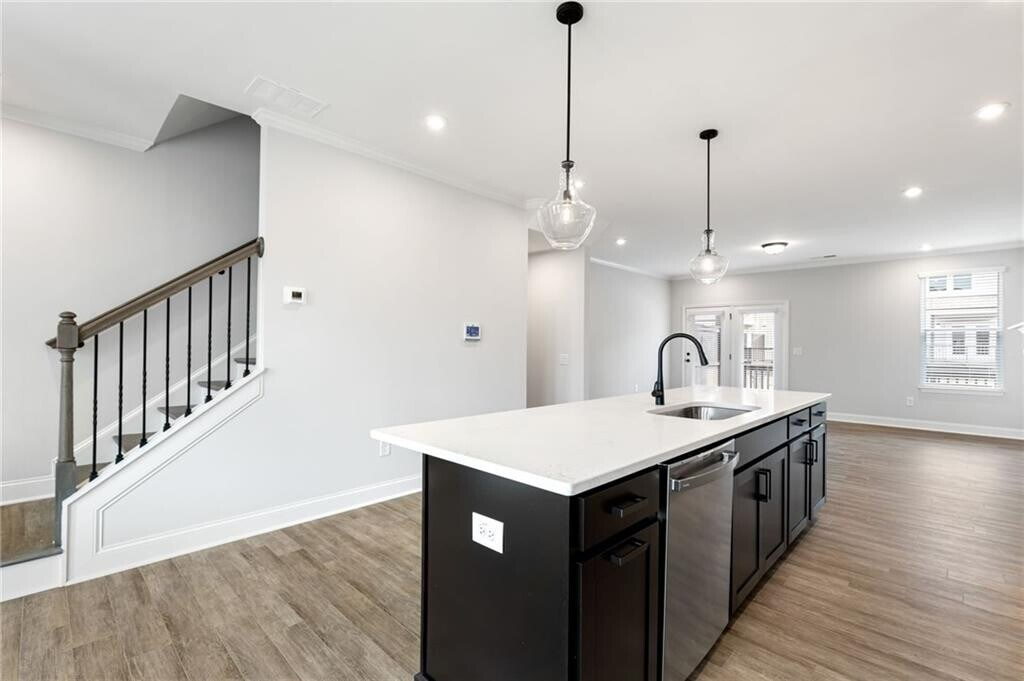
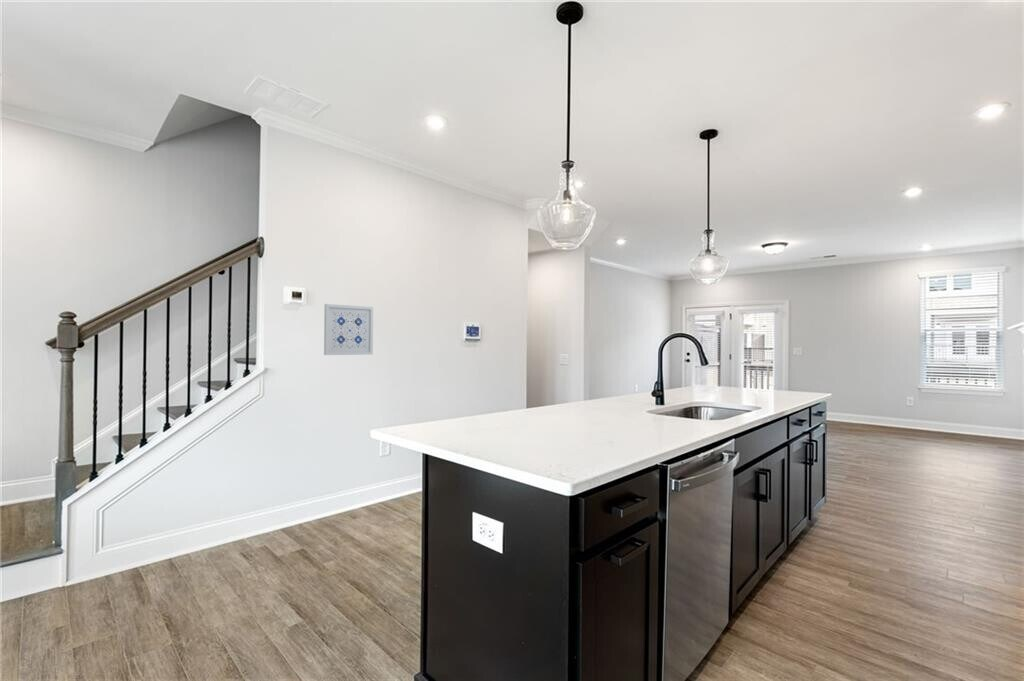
+ wall art (349, 330)
